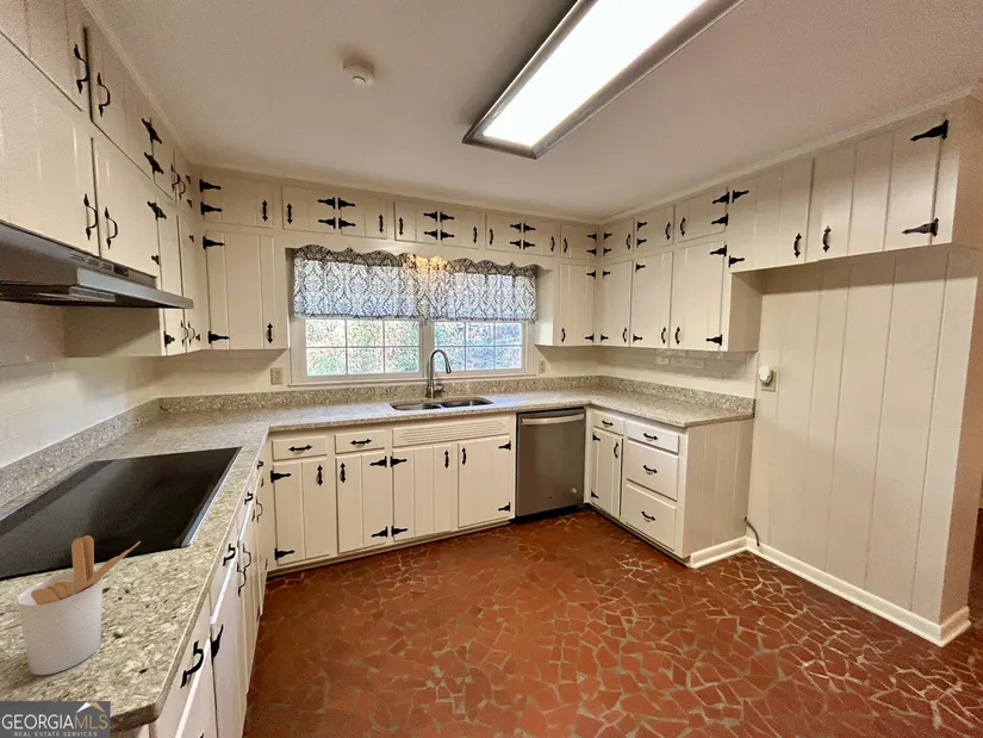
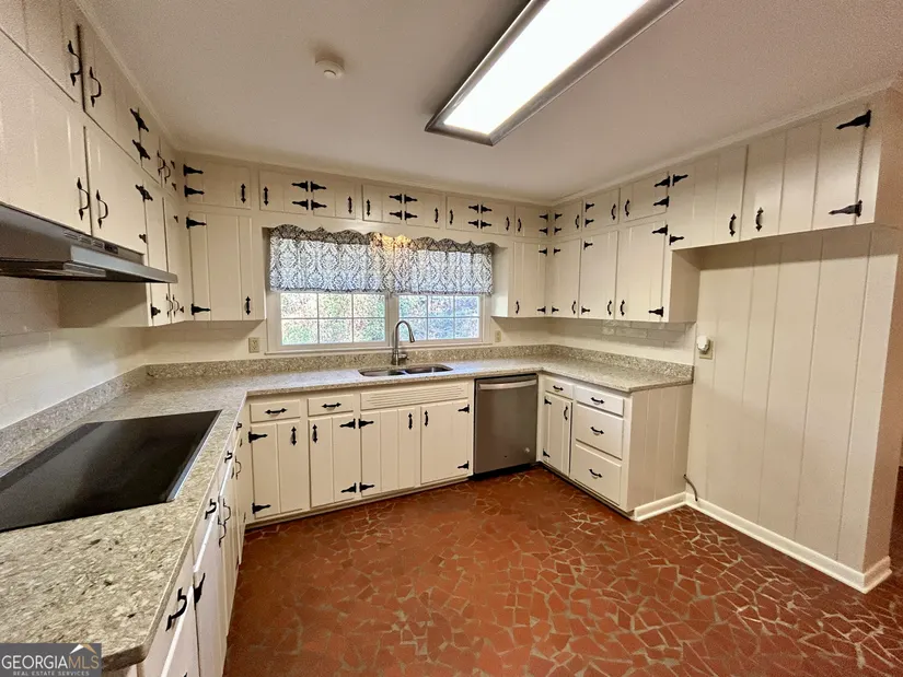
- utensil holder (82, 601)
